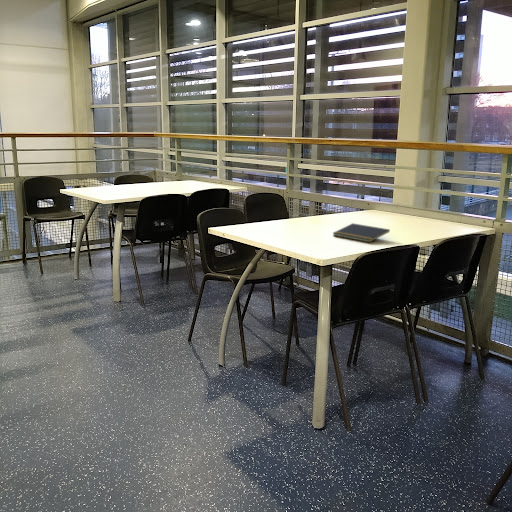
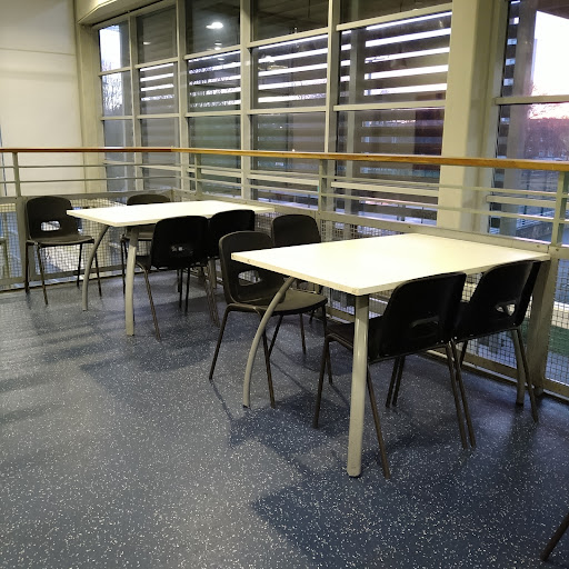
- notepad (360, 232)
